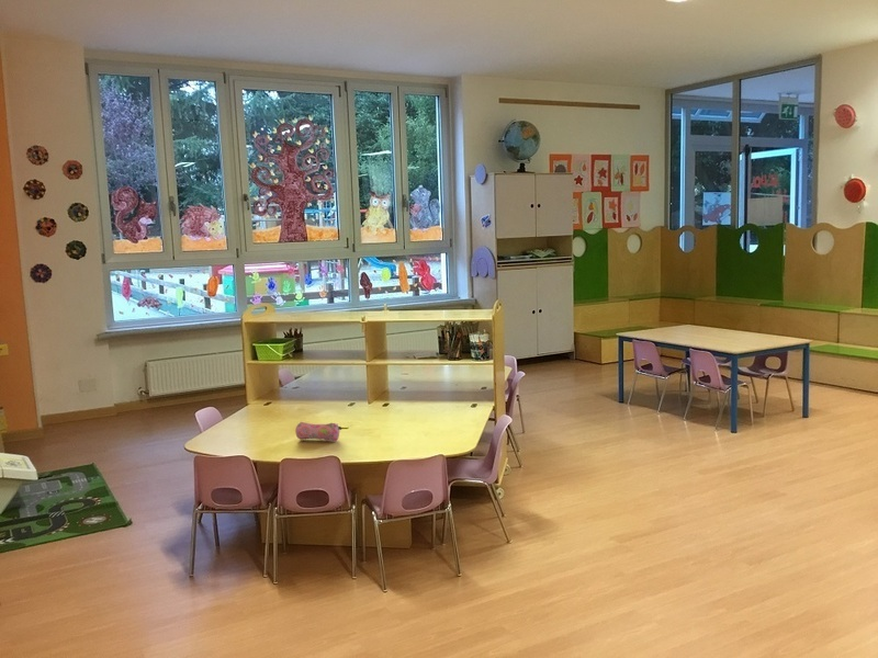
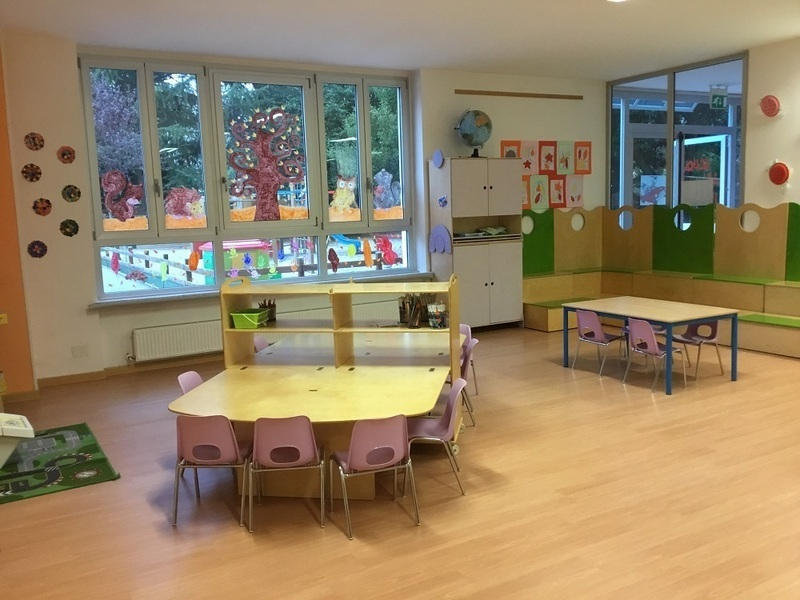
- pencil case (317, 431)
